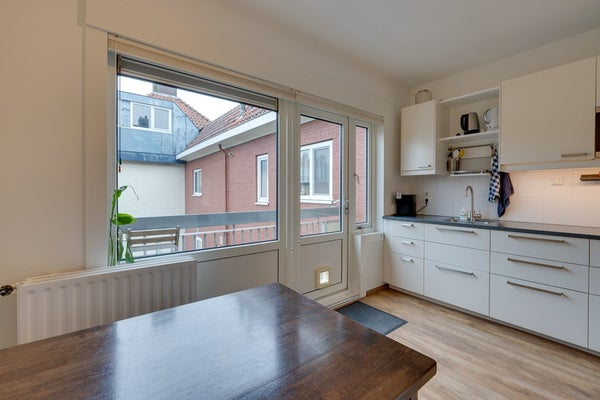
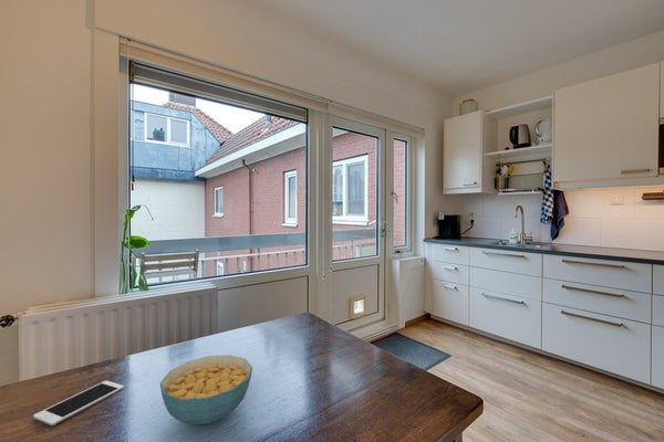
+ cereal bowl (208, 394)
+ cell phone (82, 400)
